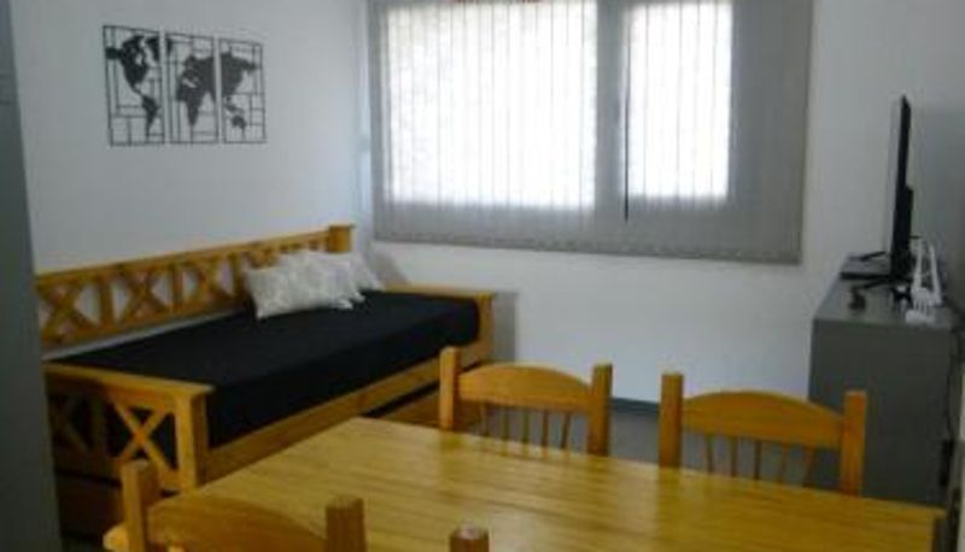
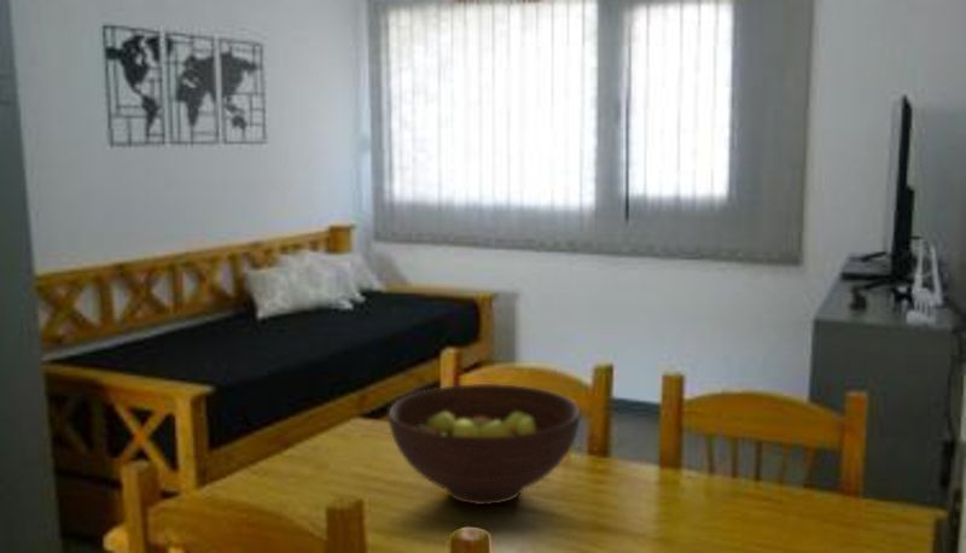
+ fruit bowl (484, 450)
